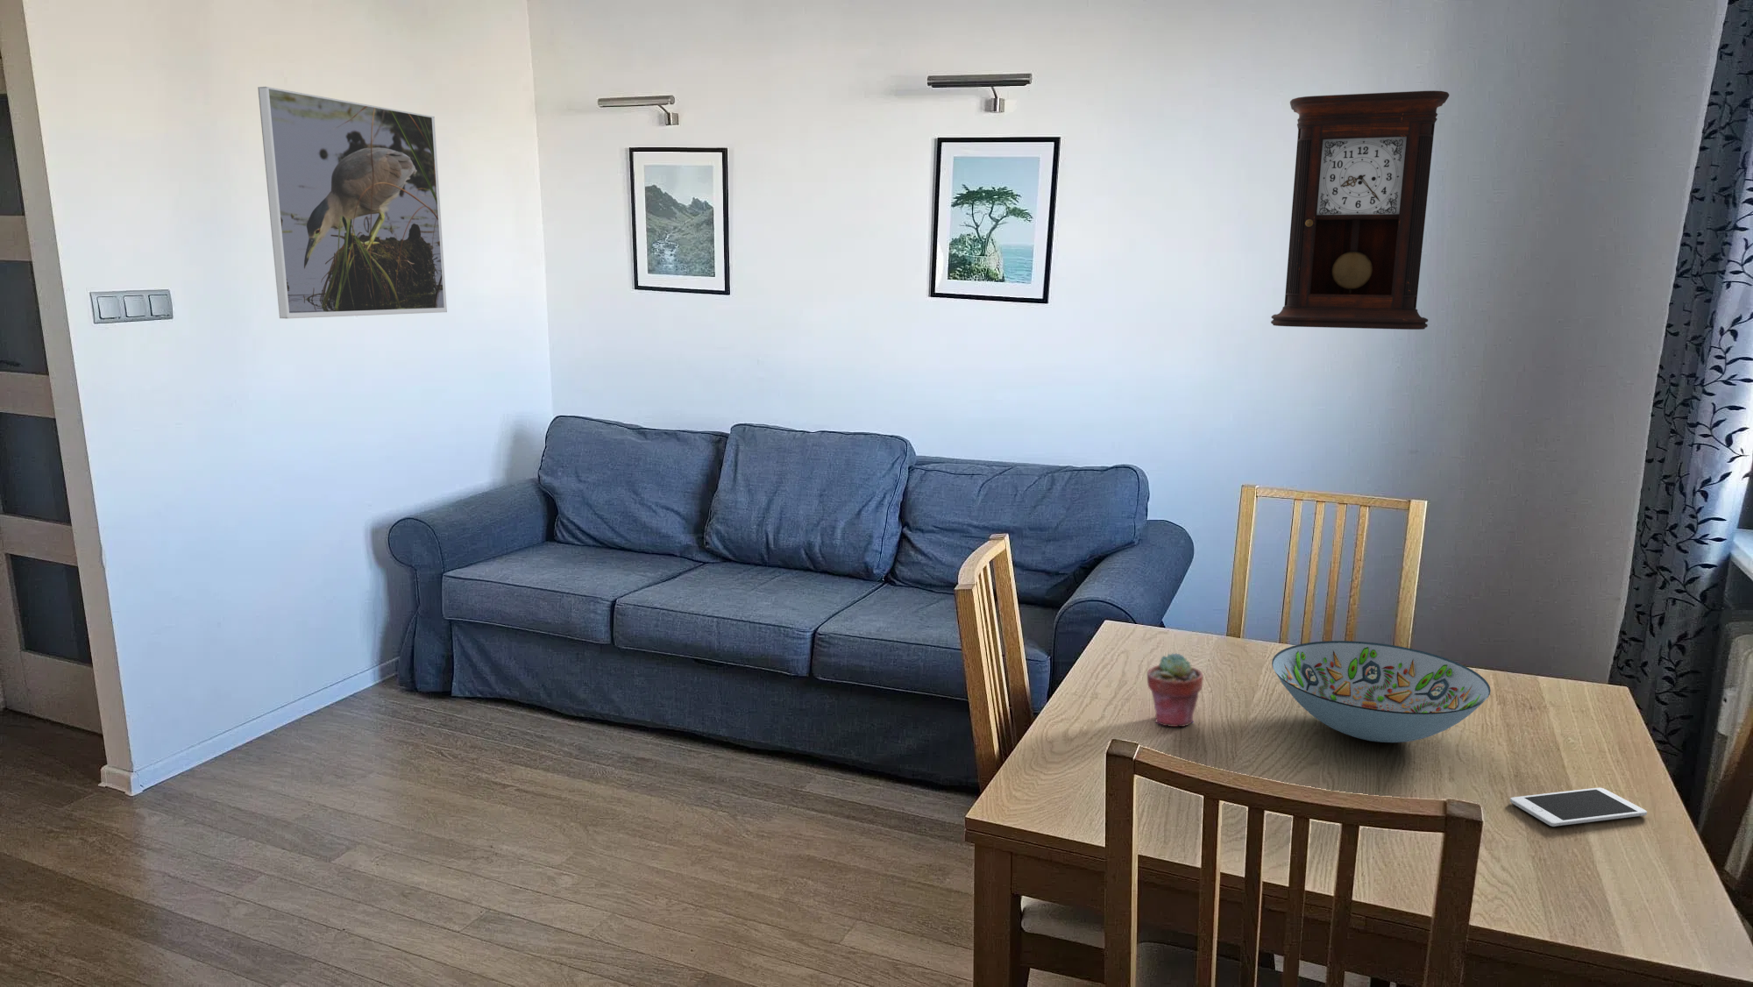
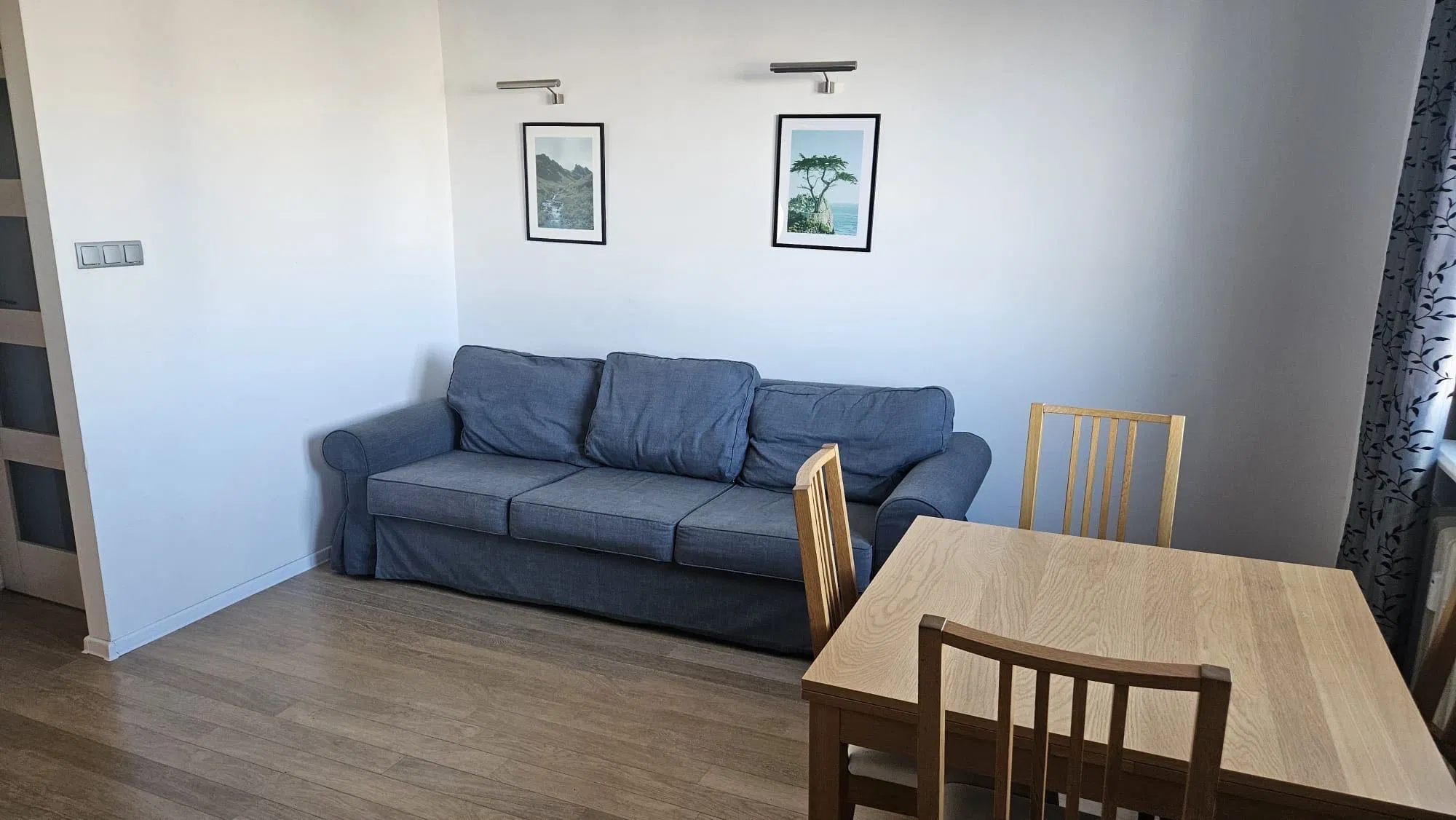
- potted succulent (1175, 686)
- decorative bowl (1375, 702)
- pendulum clock (1357, 214)
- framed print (361, 211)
- cell phone (1577, 806)
